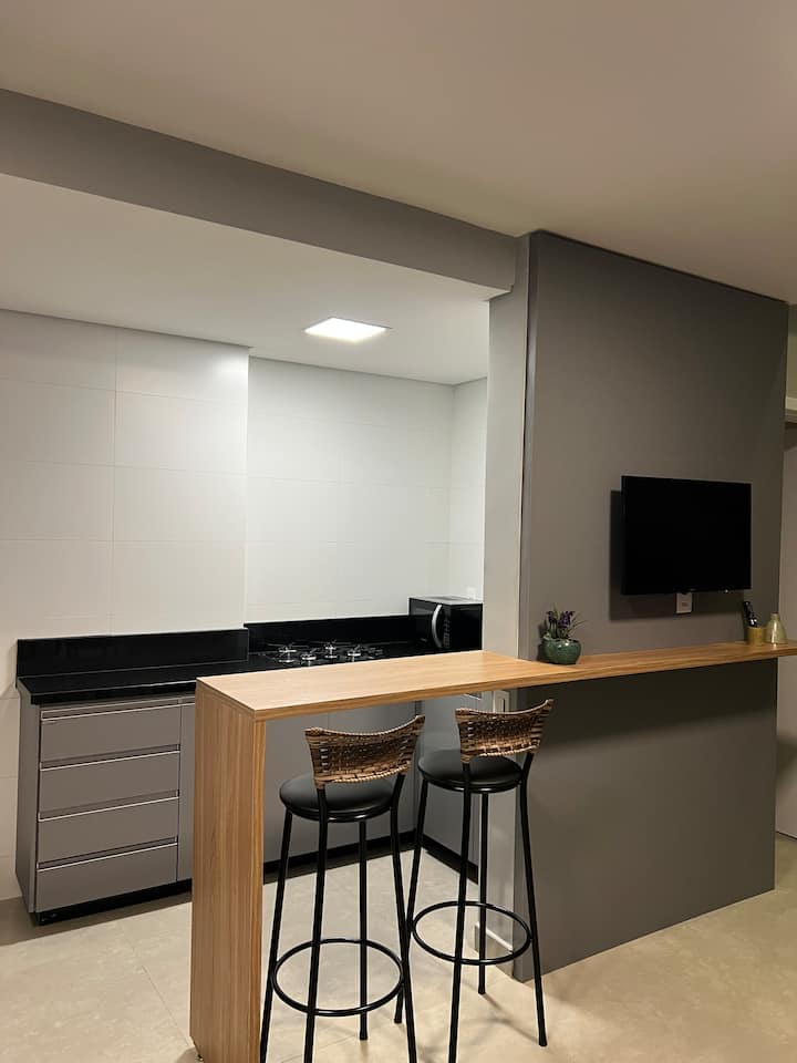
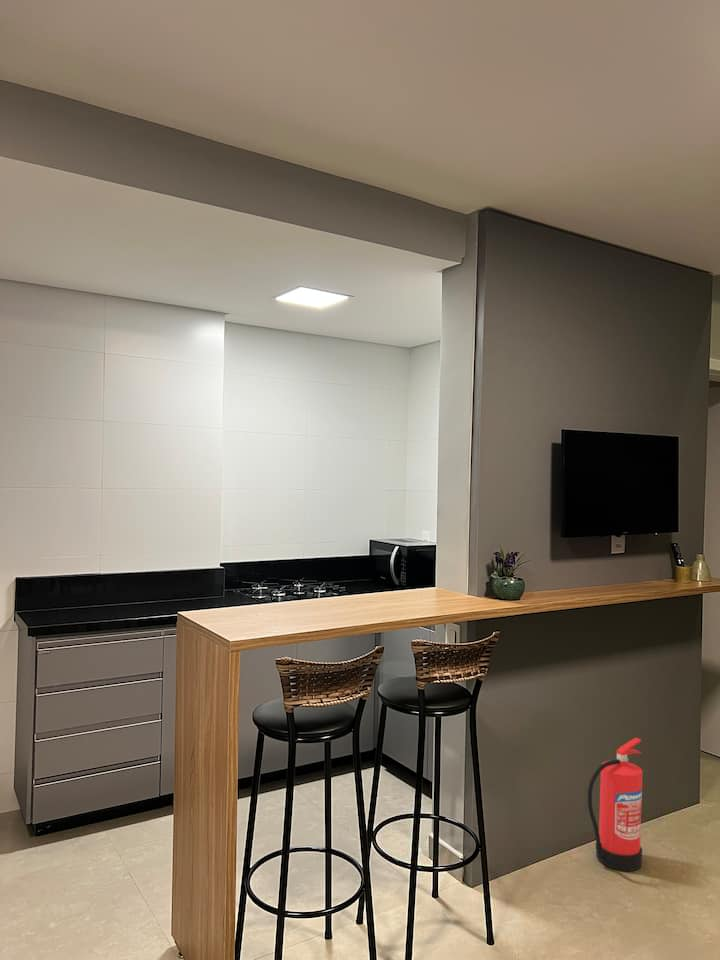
+ fire extinguisher (612, 802)
